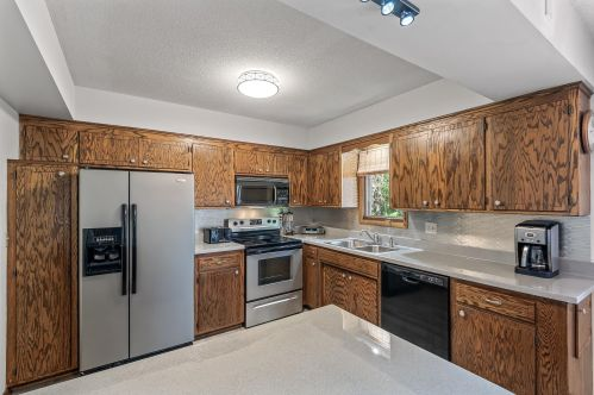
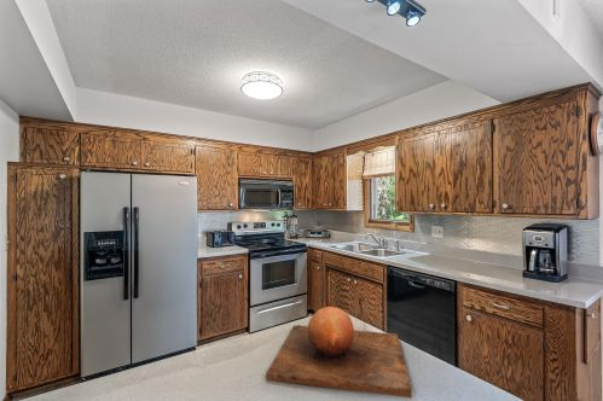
+ chopping board (340, 331)
